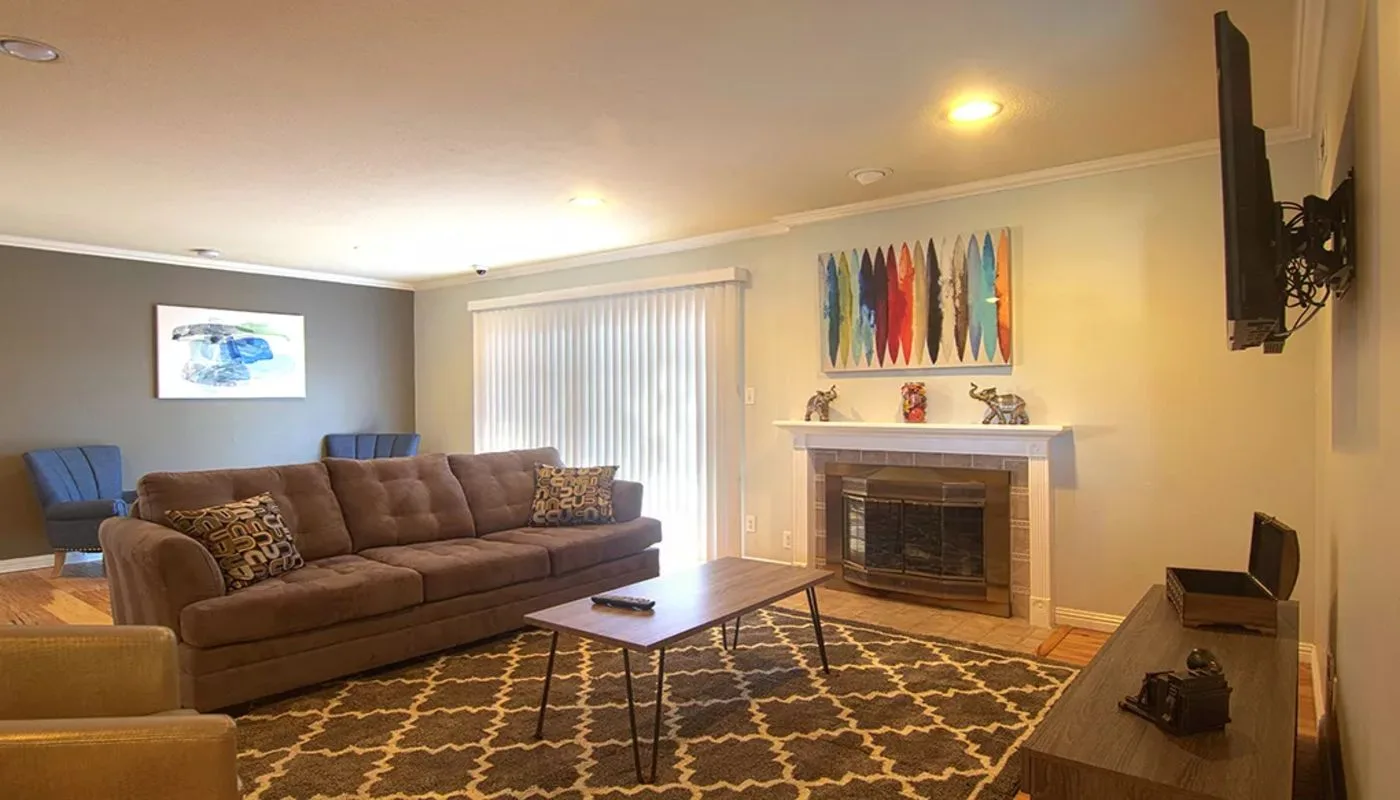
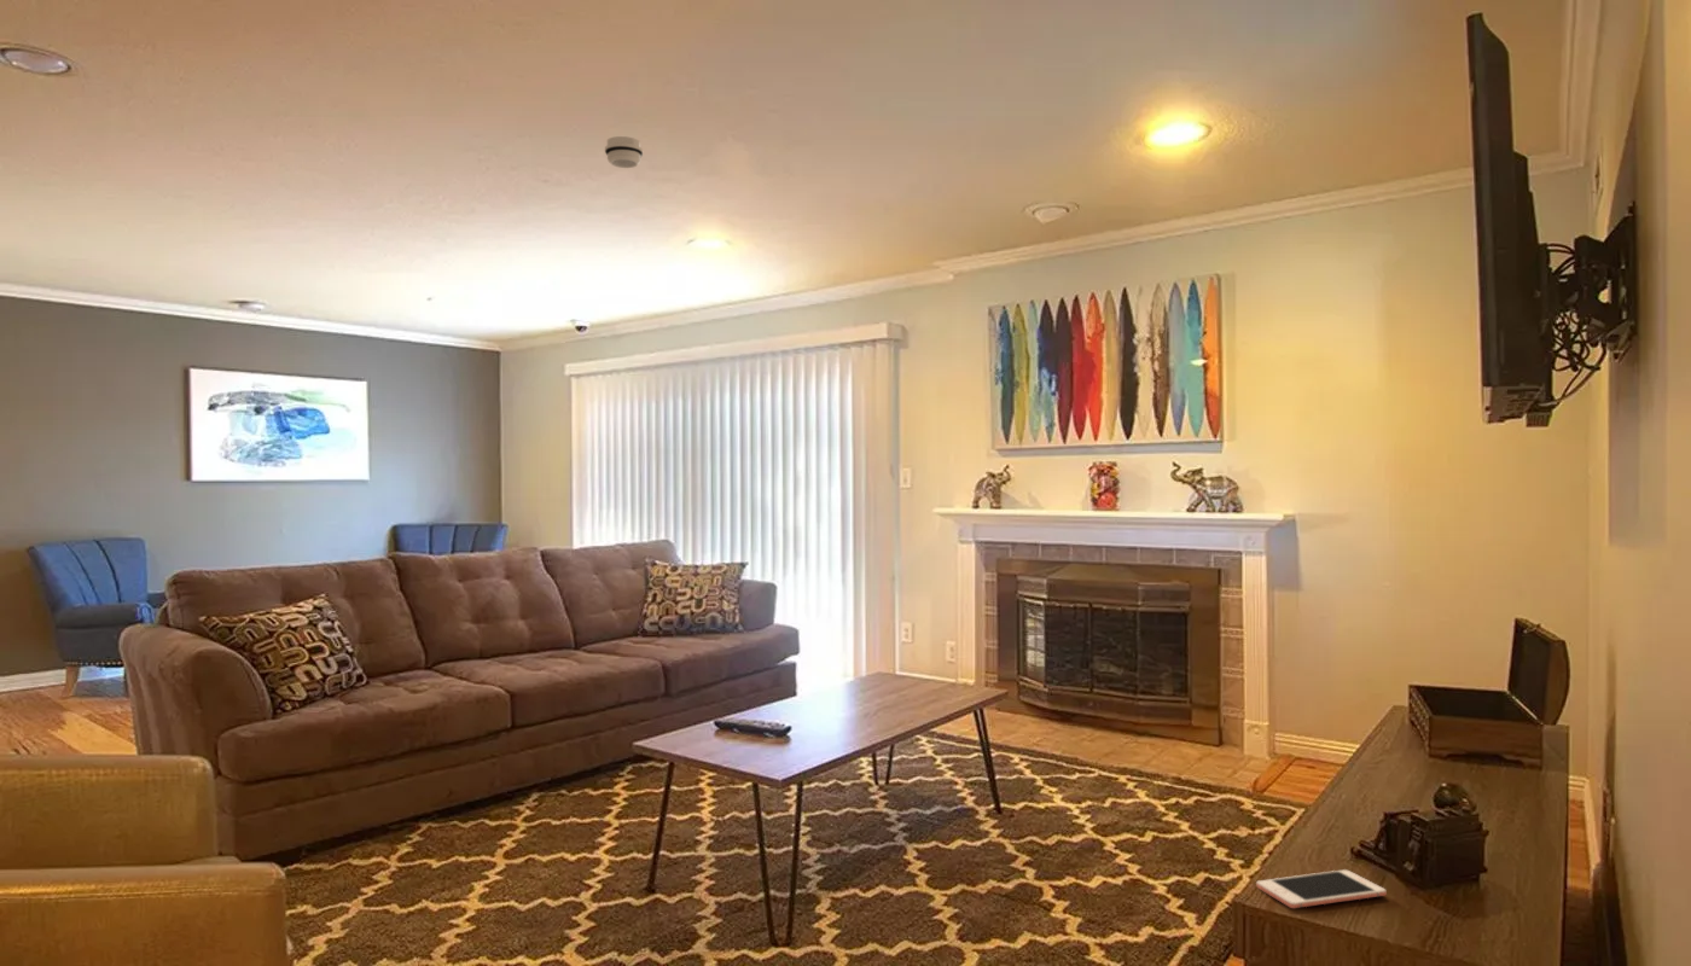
+ cell phone (1320, 888)
+ smoke detector (623, 152)
